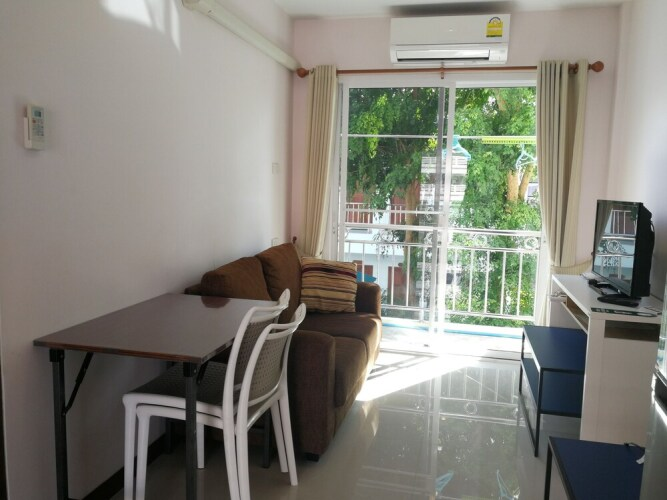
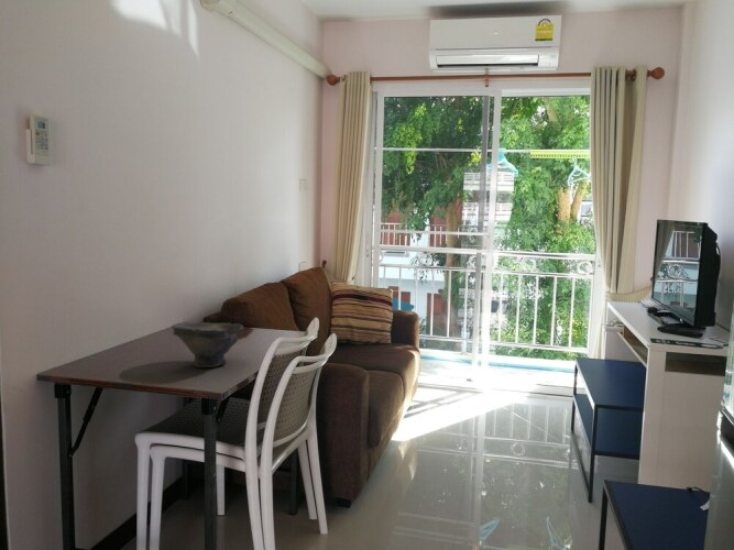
+ bowl (208, 342)
